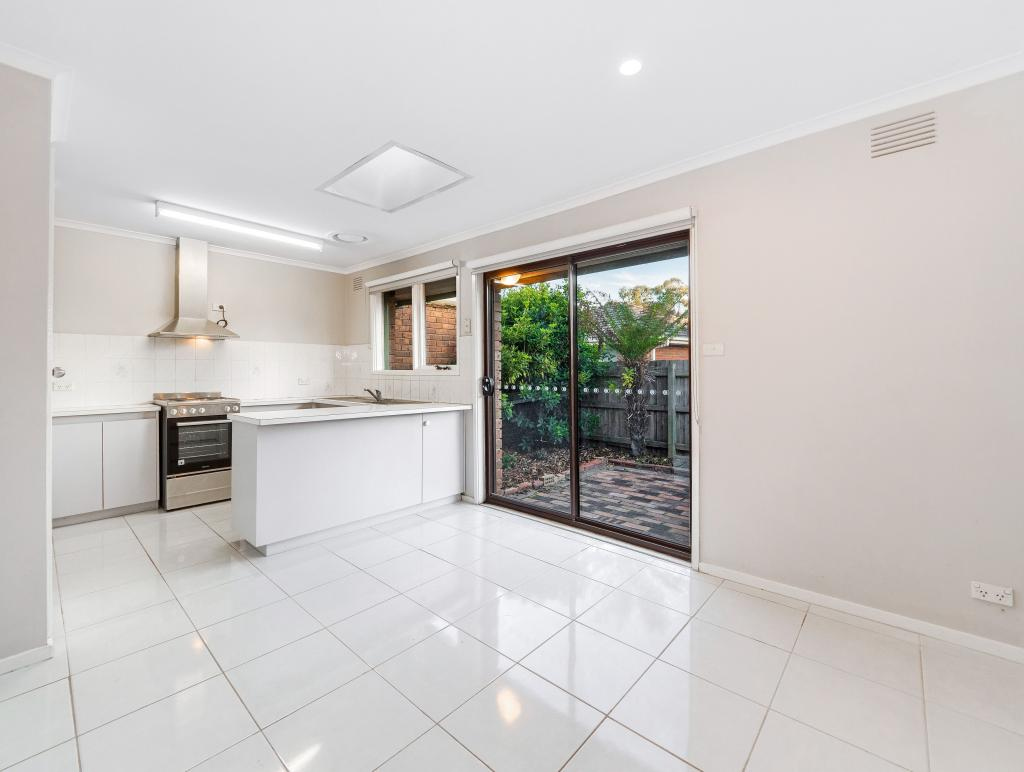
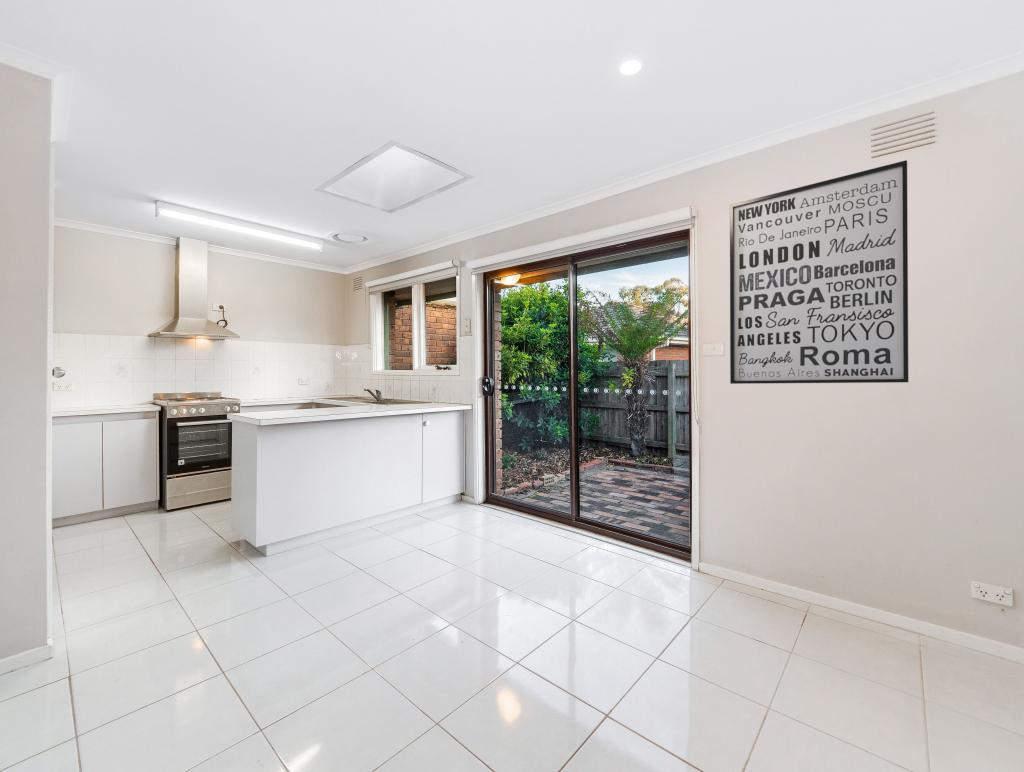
+ wall art (809, 284)
